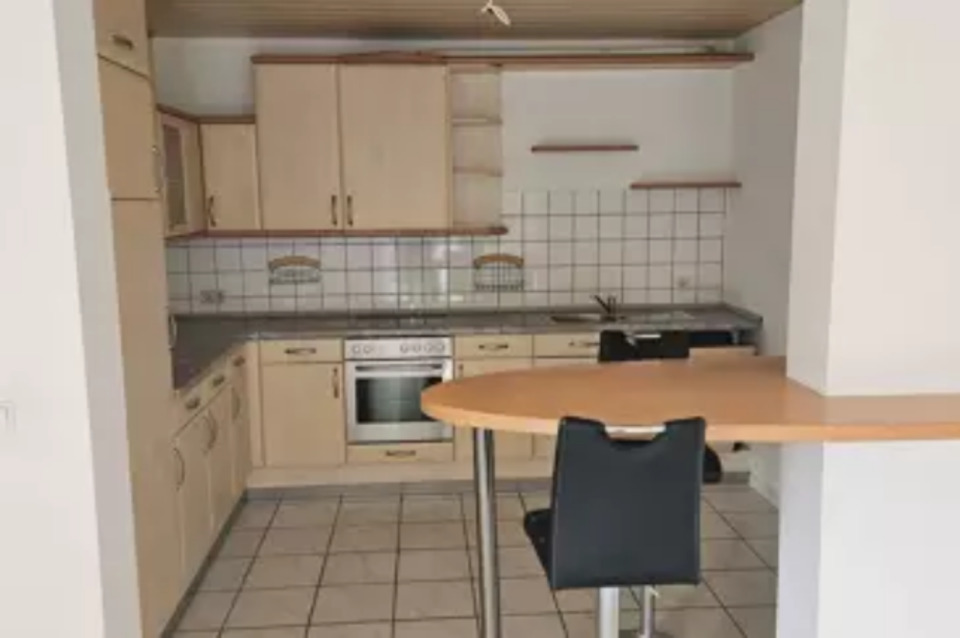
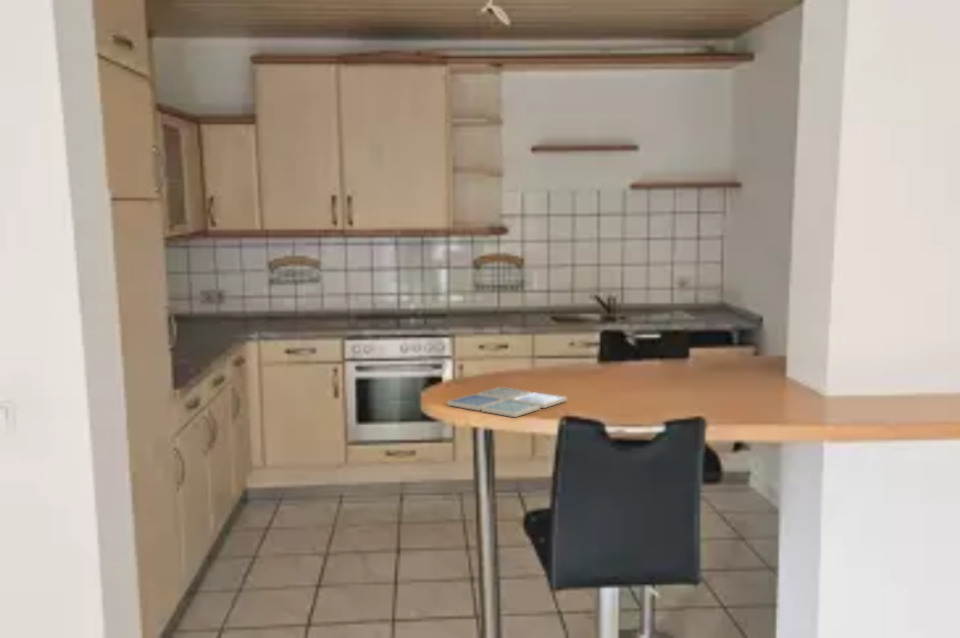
+ drink coaster (507, 401)
